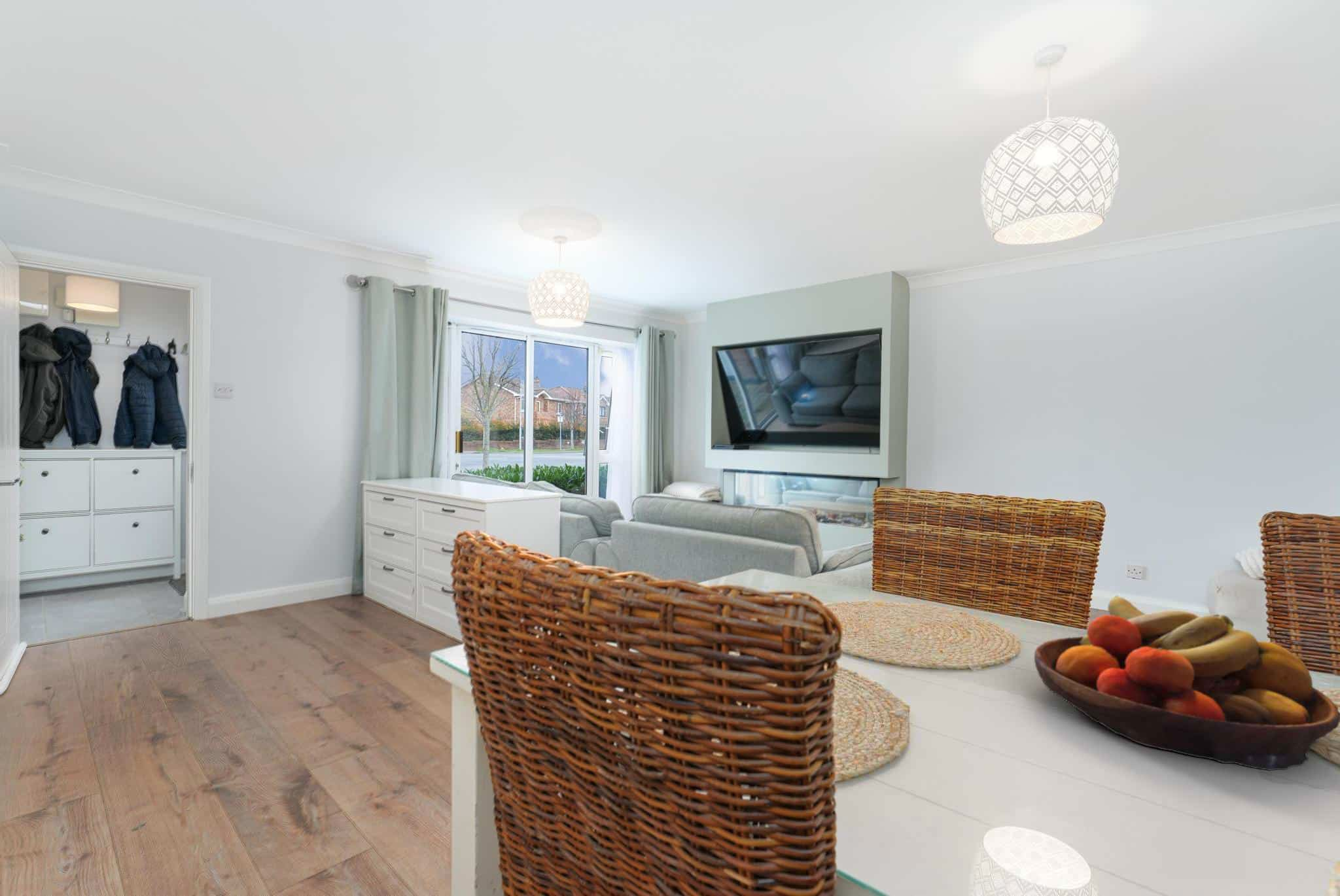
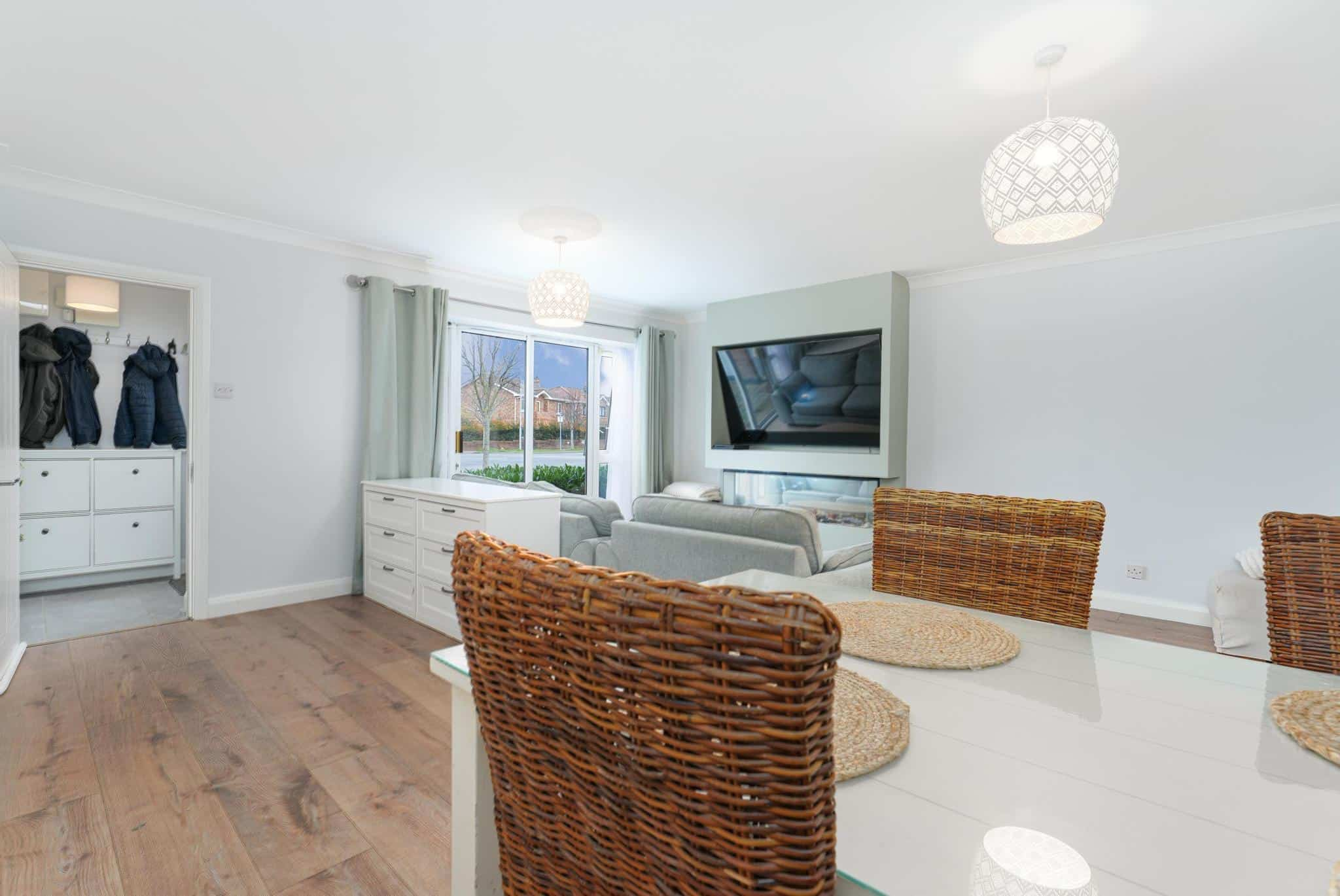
- fruit bowl (1166, 663)
